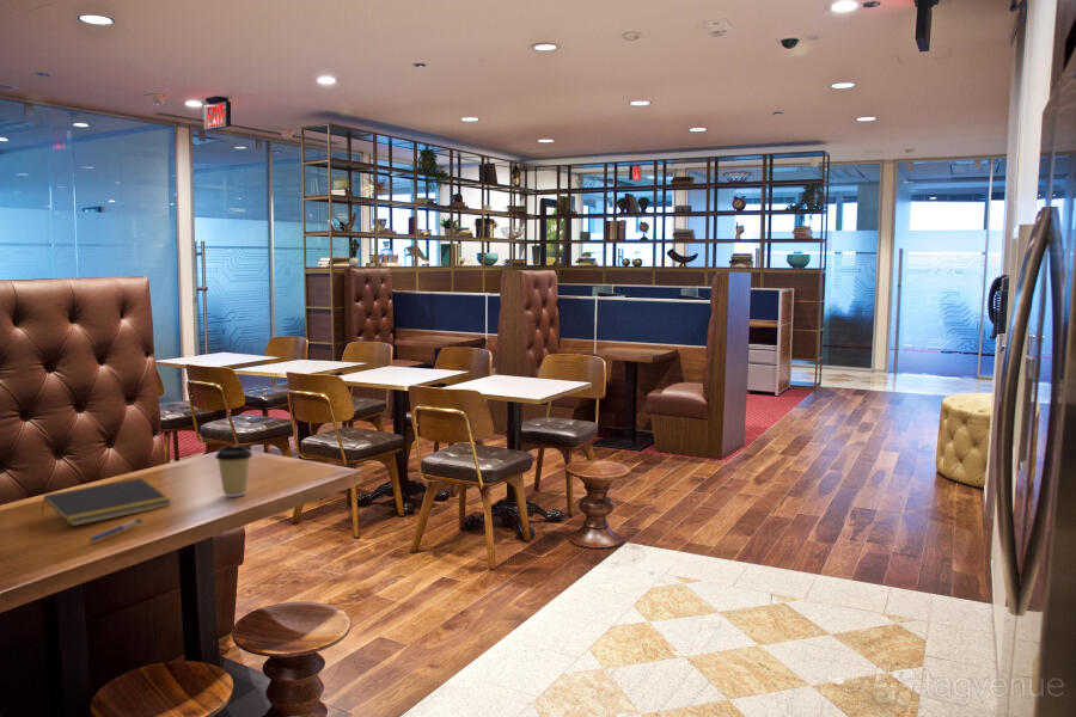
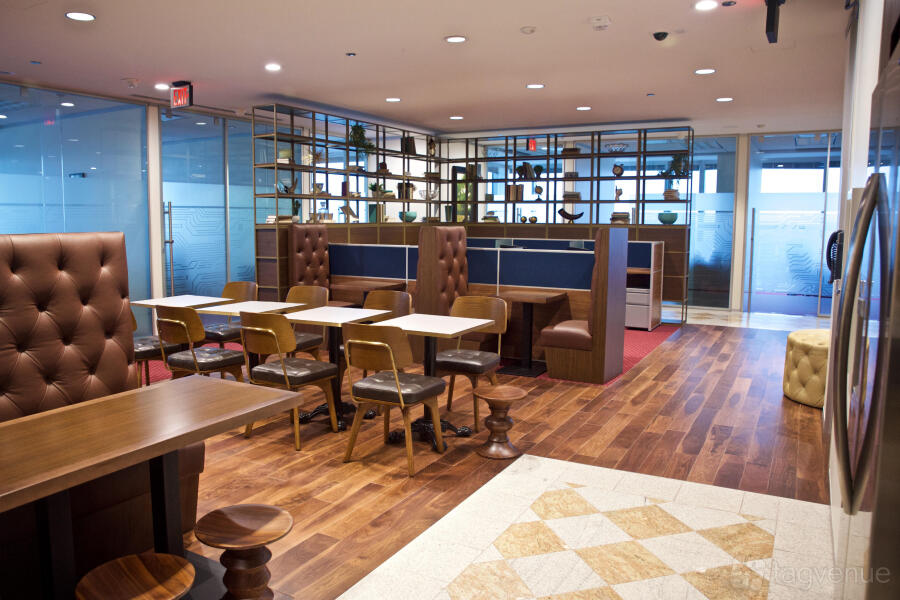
- pen (116, 528)
- coffee cup (233, 471)
- notepad (109, 500)
